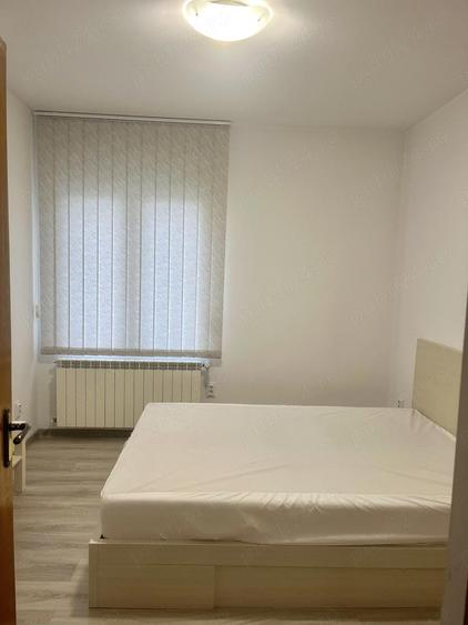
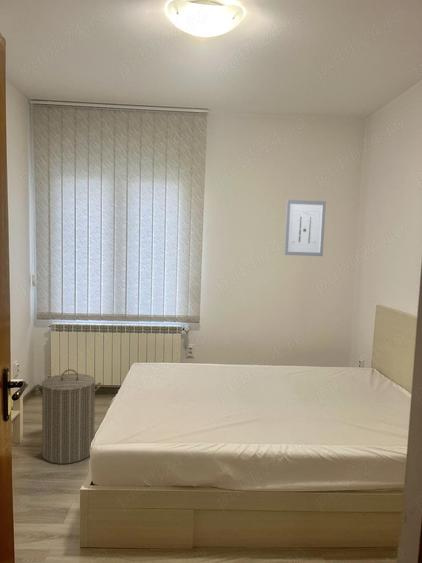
+ laundry hamper (68, 410)
+ wall art (305, 228)
